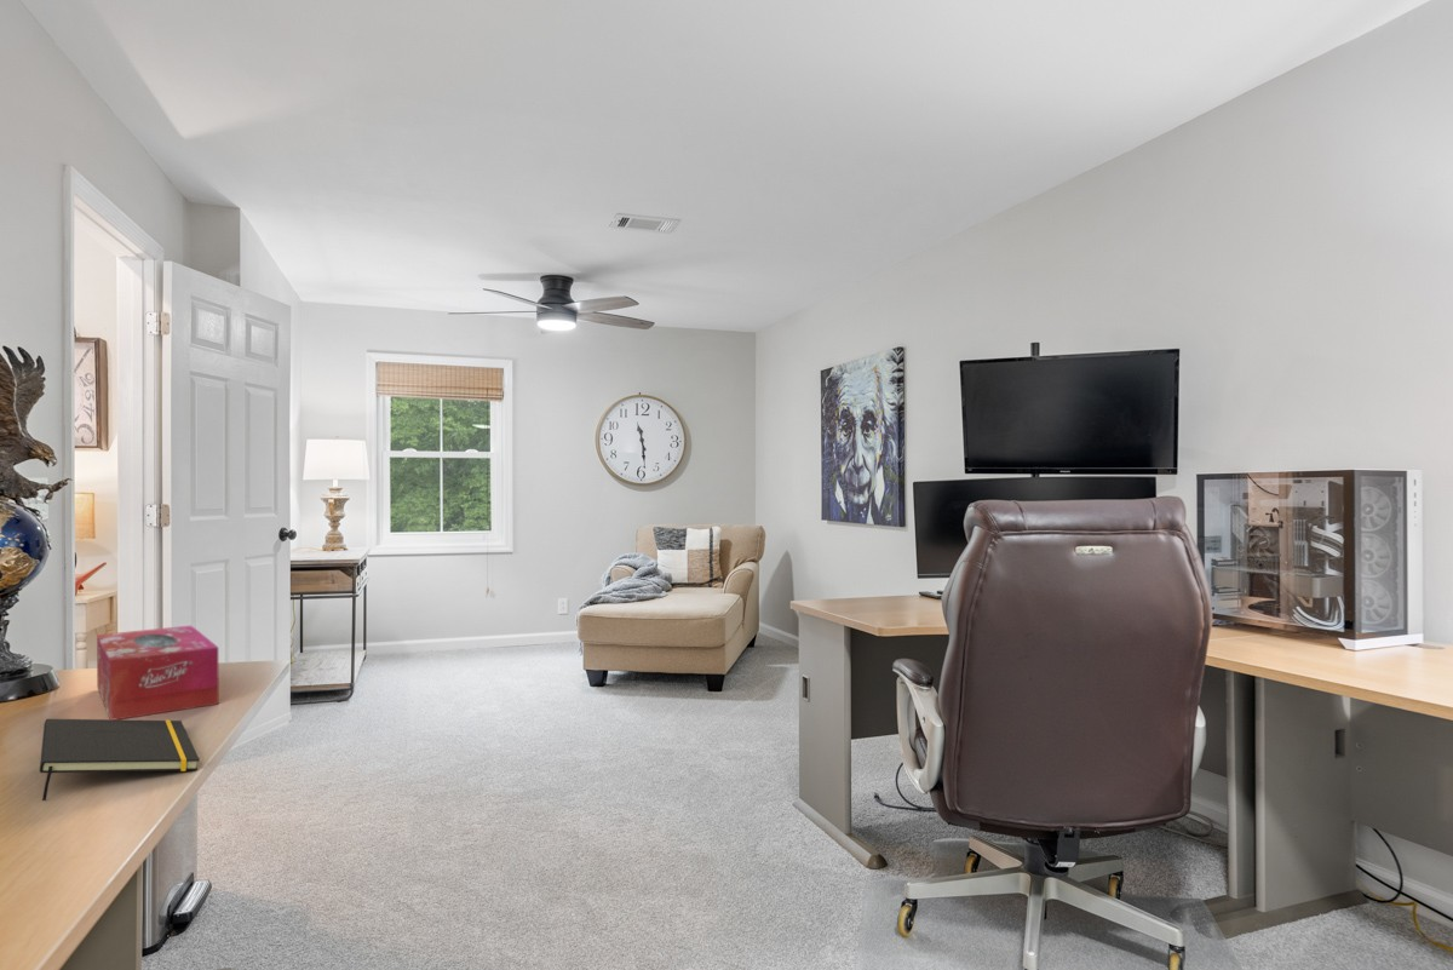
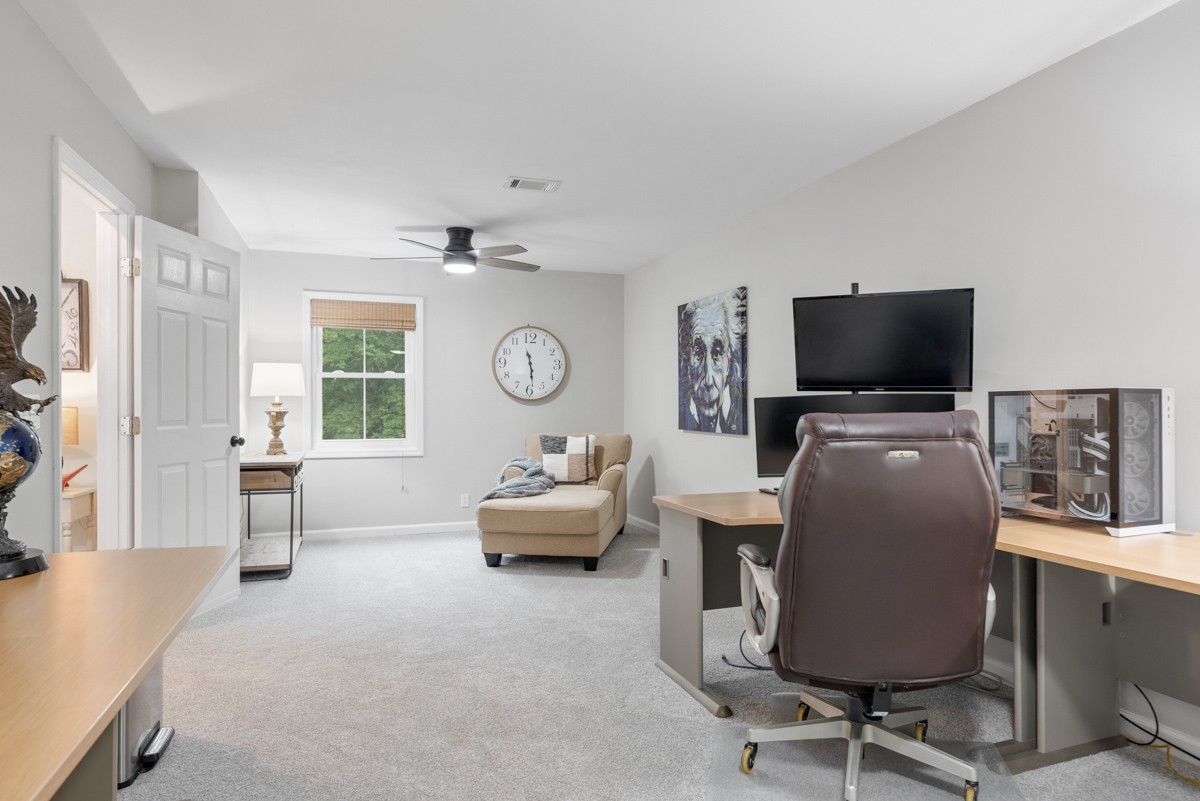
- notepad (119, 744)
- tissue box (155, 667)
